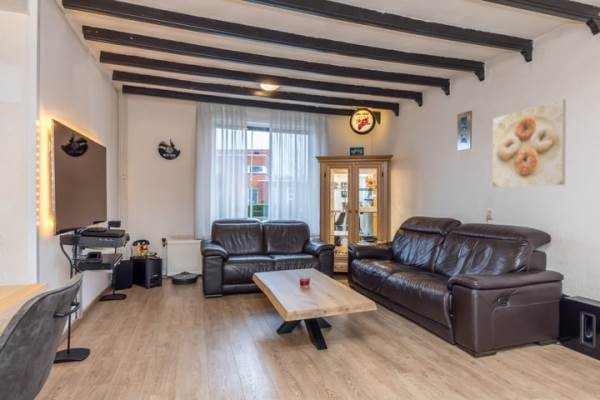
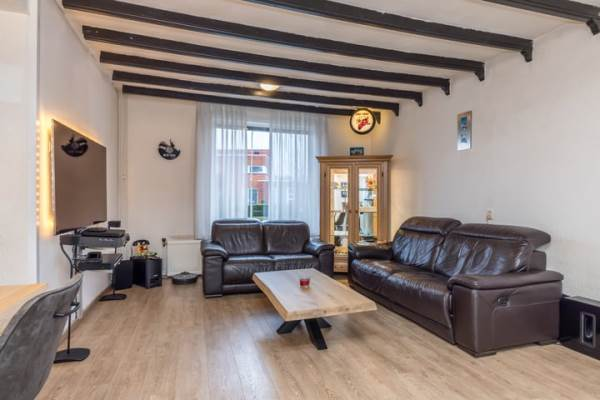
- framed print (525, 148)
